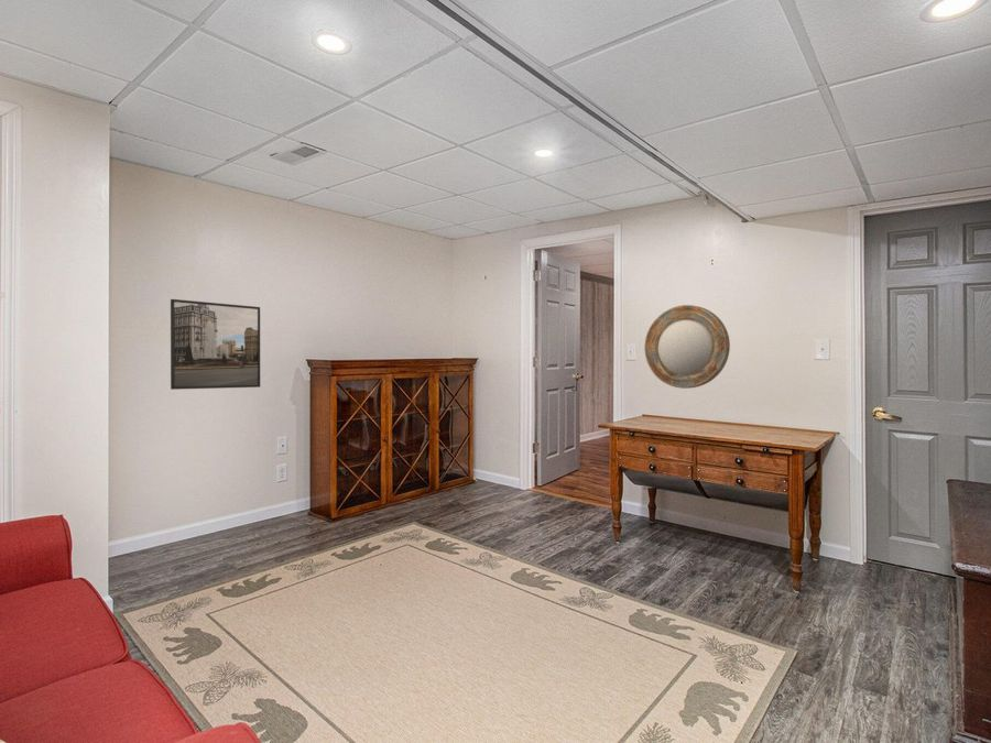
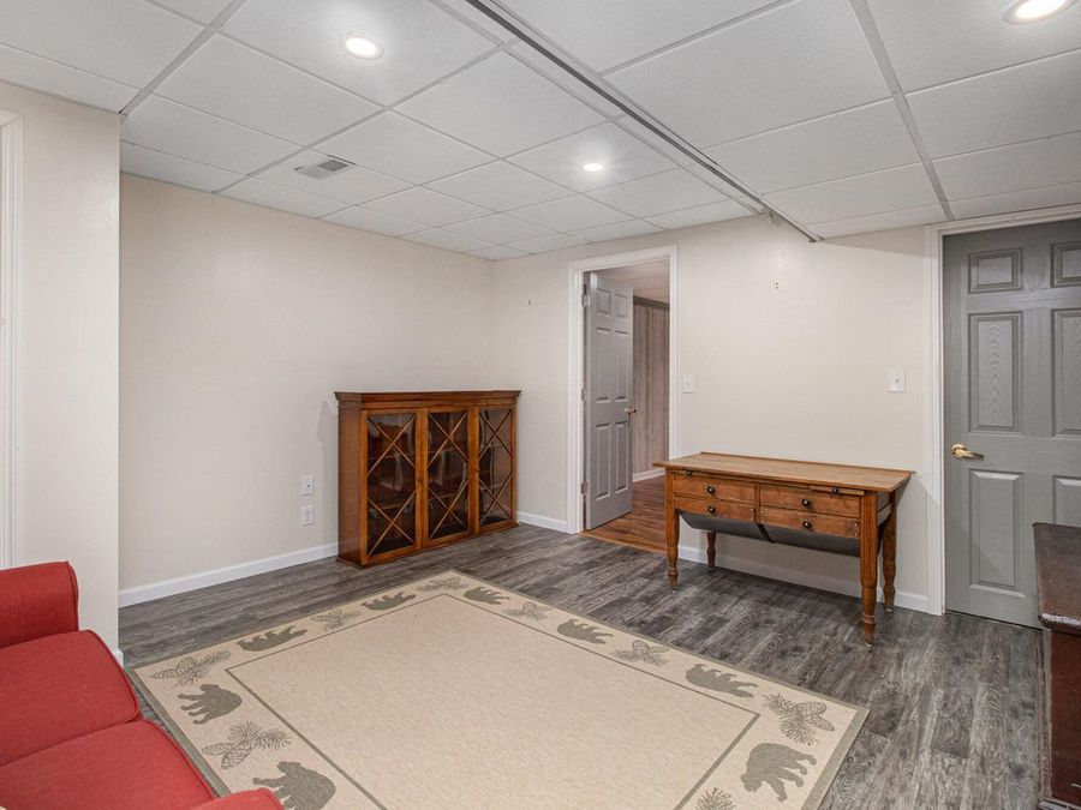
- home mirror (685, 347)
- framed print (218, 346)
